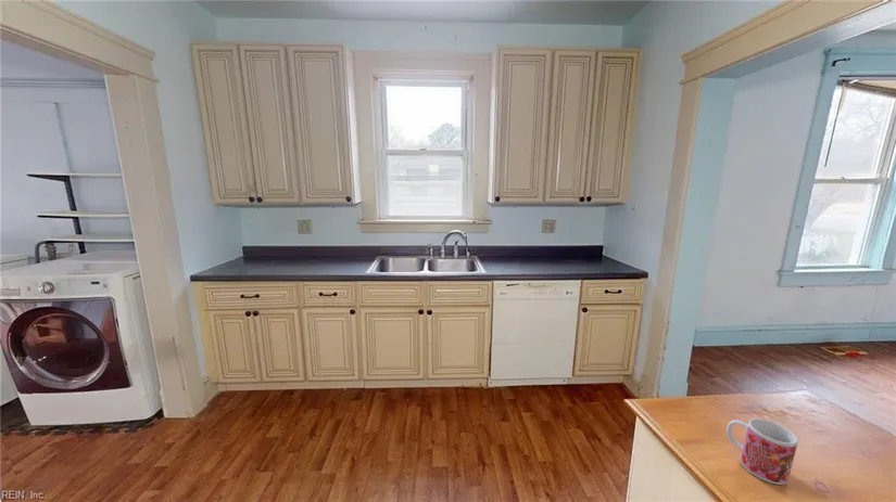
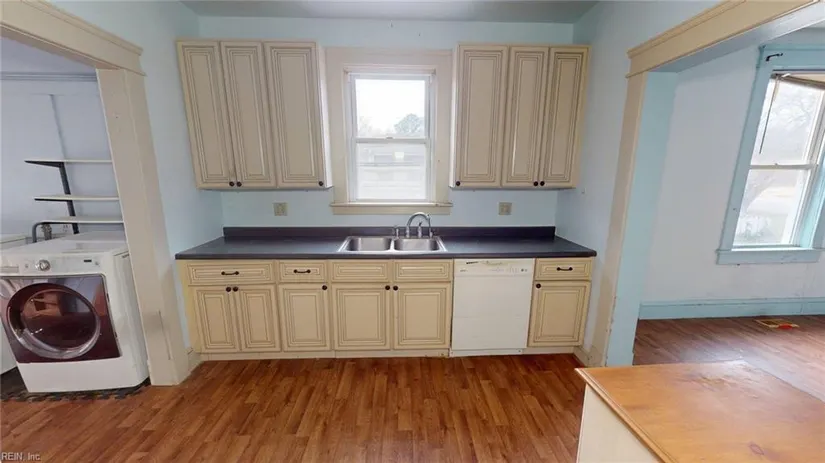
- mug (758, 443)
